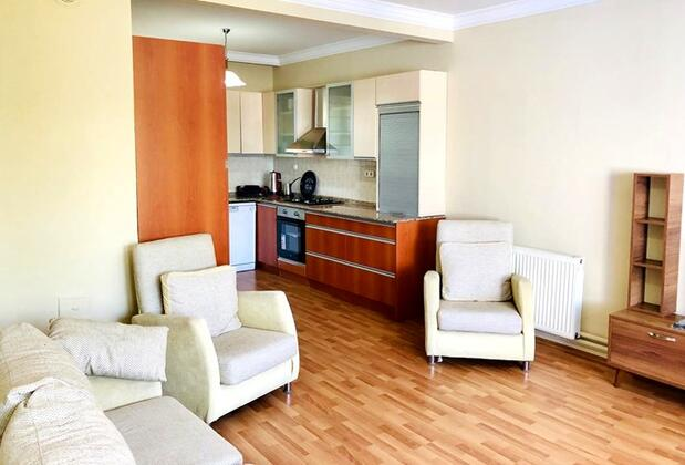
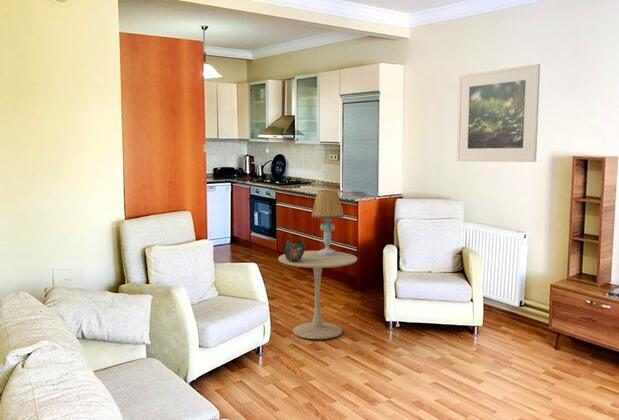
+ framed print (495, 116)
+ table lamp (327, 222)
+ decorative bowl (293, 248)
+ side table (317, 294)
